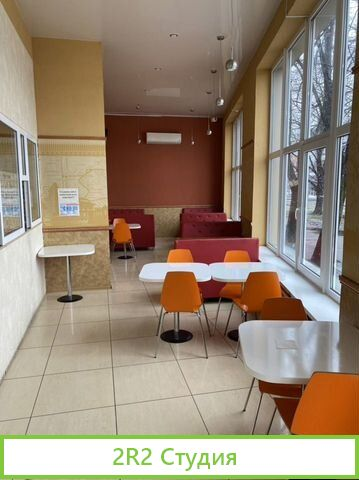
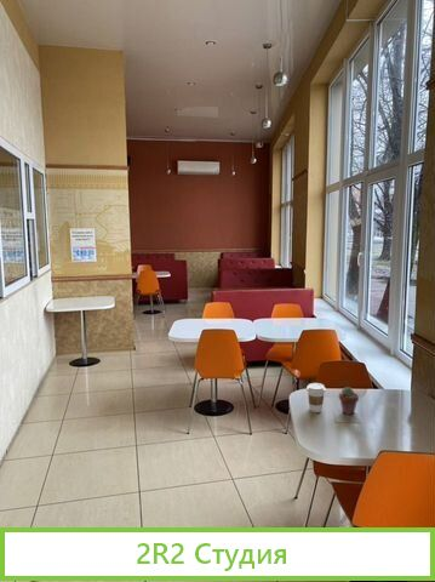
+ potted succulent (348, 399)
+ coffee cup (315, 398)
